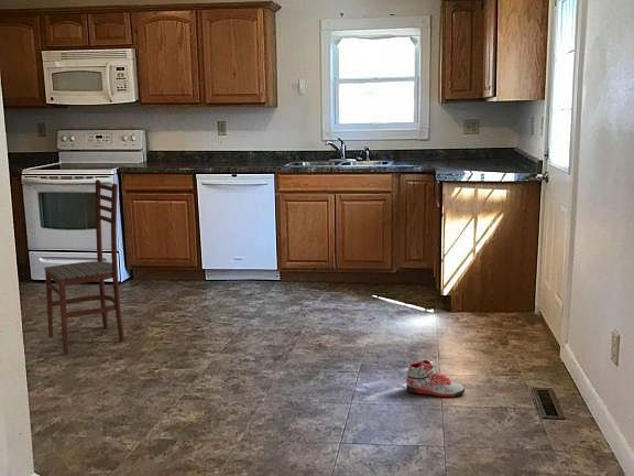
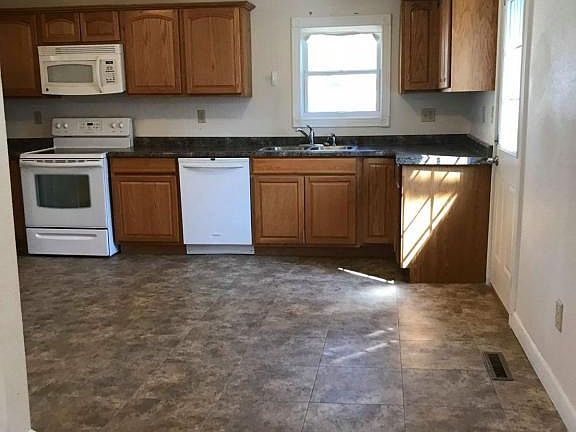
- dining chair (80, 262)
- sneaker (435, 377)
